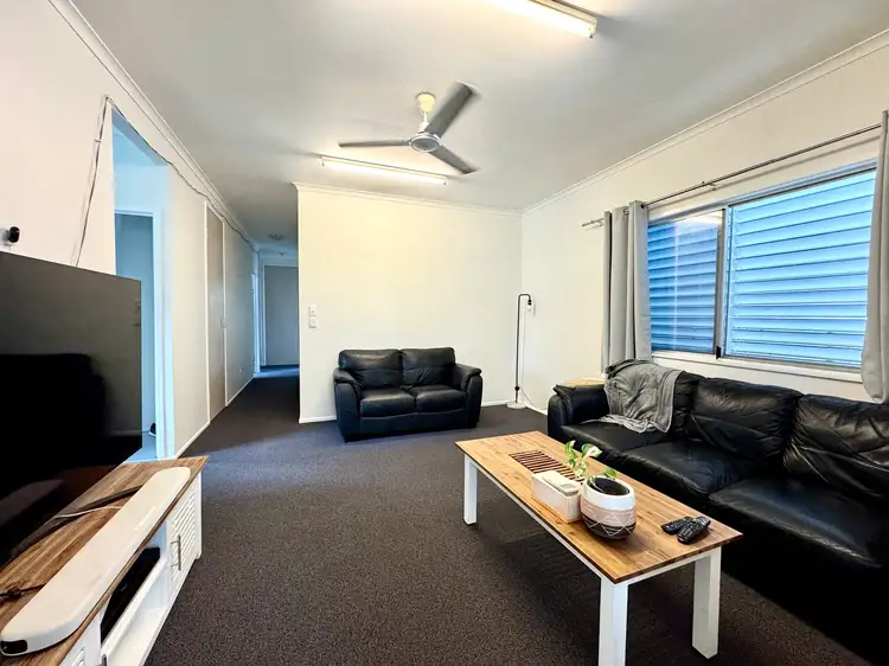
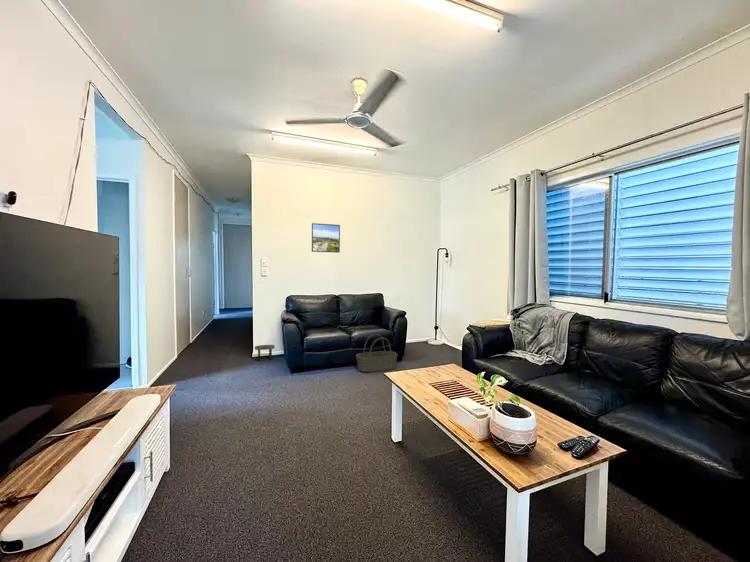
+ basket (376, 352)
+ side table (259, 354)
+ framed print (325, 238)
